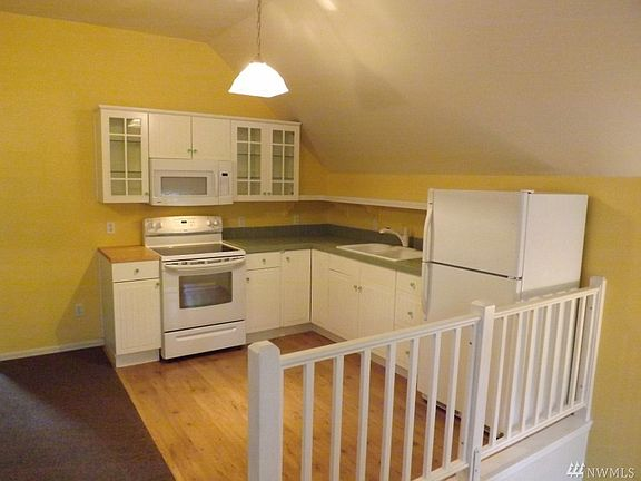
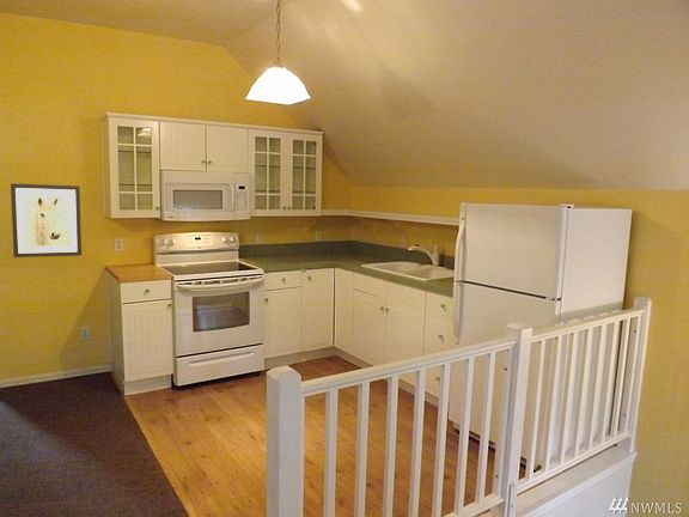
+ wall art (47, 220)
